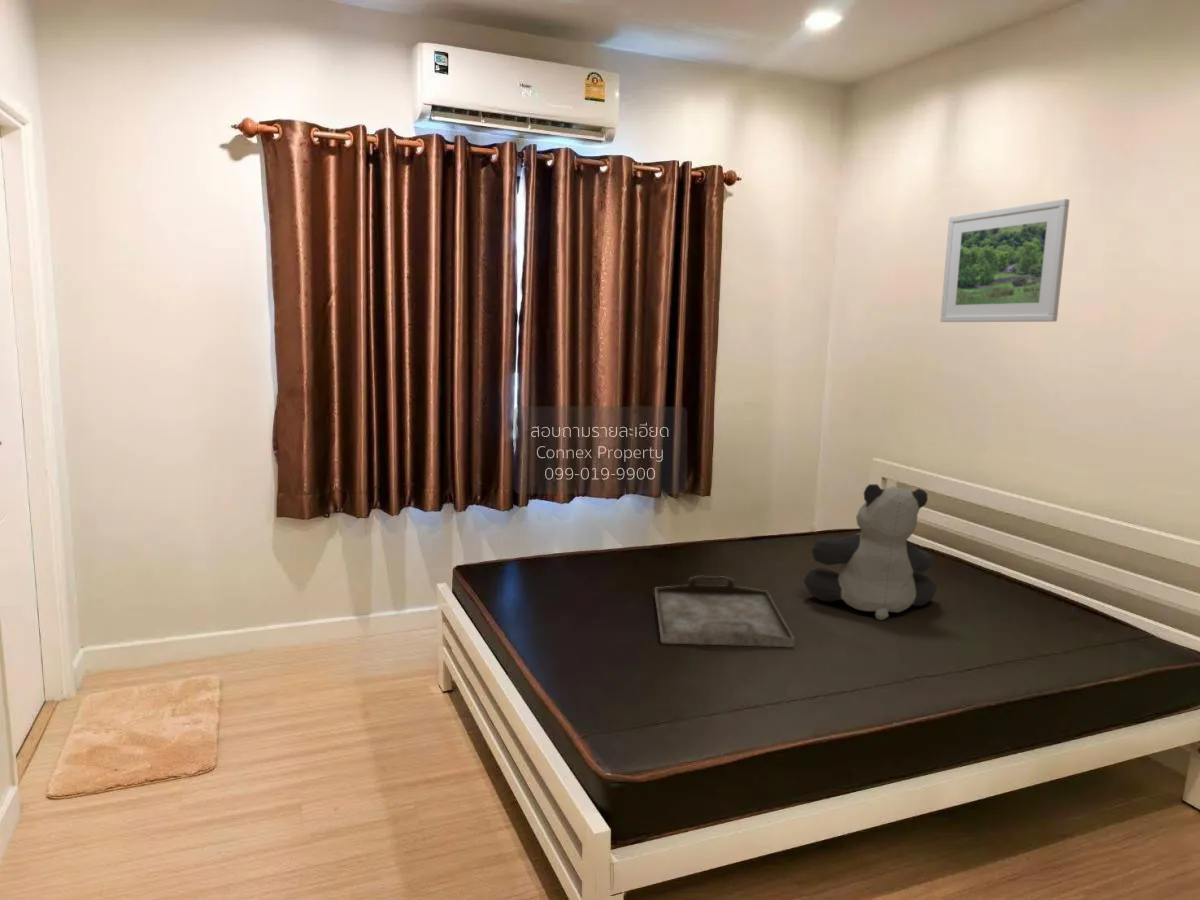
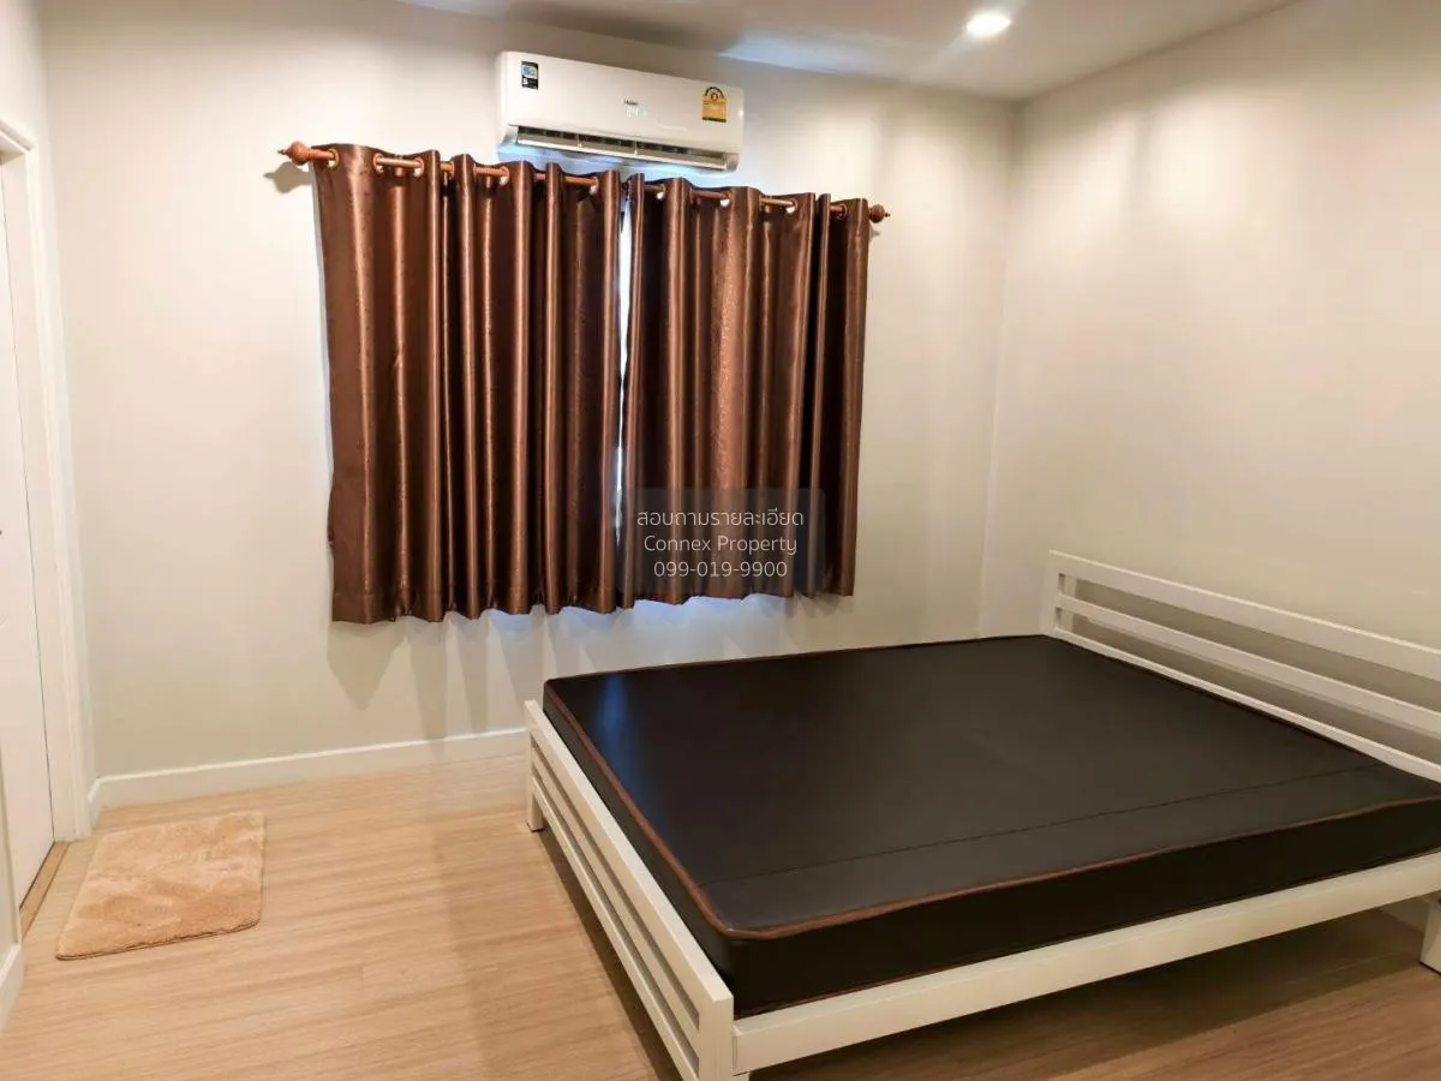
- teddy bear (876, 544)
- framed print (999, 265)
- serving tray (718, 607)
